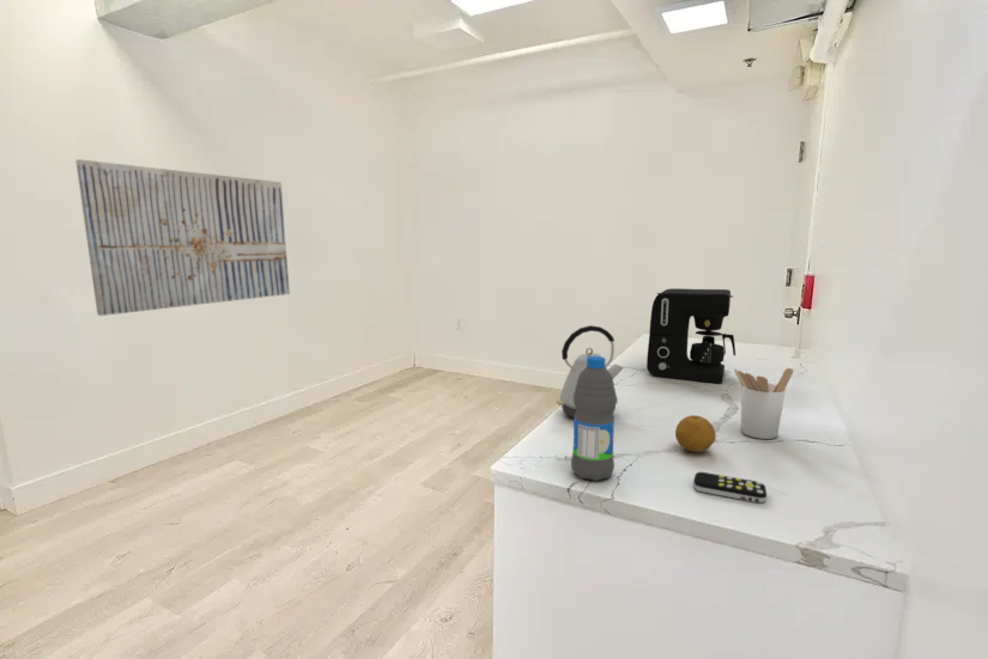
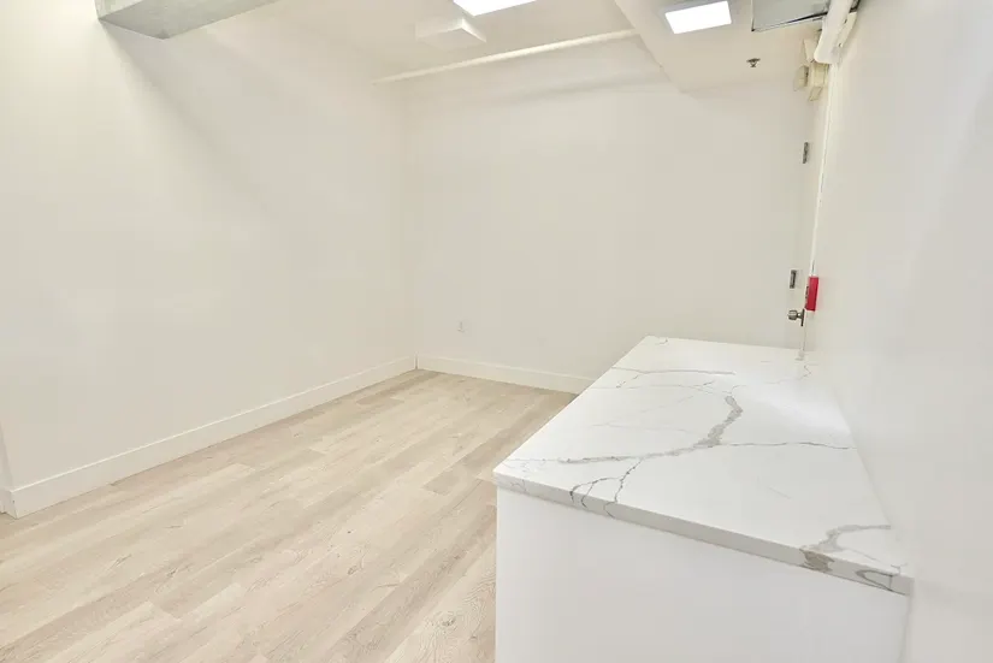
- kettle (586, 366)
- coffee maker (696, 332)
- fruit (695, 433)
- wall art (201, 239)
- utensil holder (758, 401)
- water bottle (594, 416)
- remote control (728, 486)
